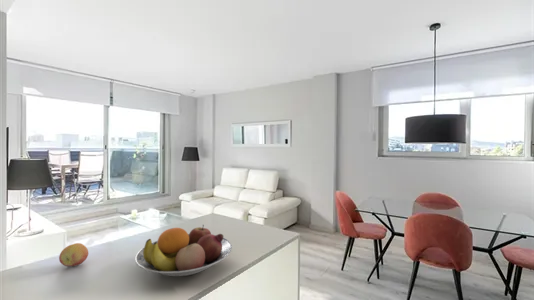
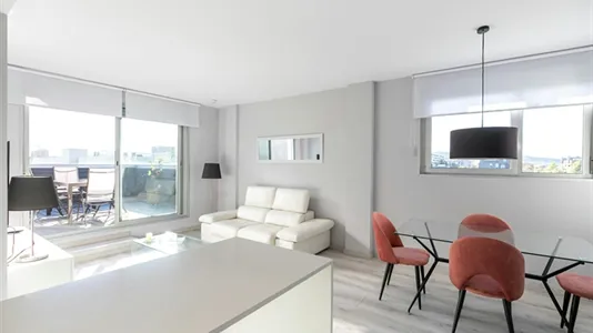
- fruit (74, 254)
- fruit bowl (186, 245)
